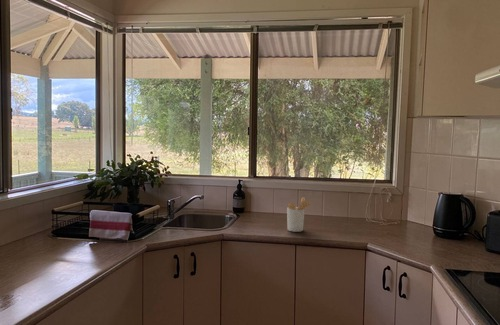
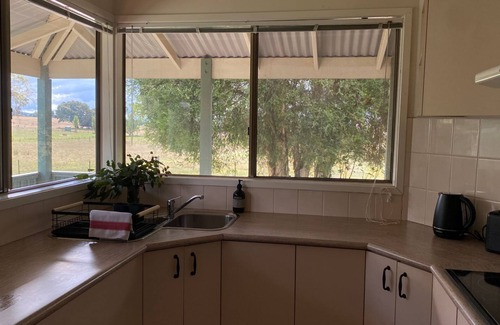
- utensil holder (299, 214)
